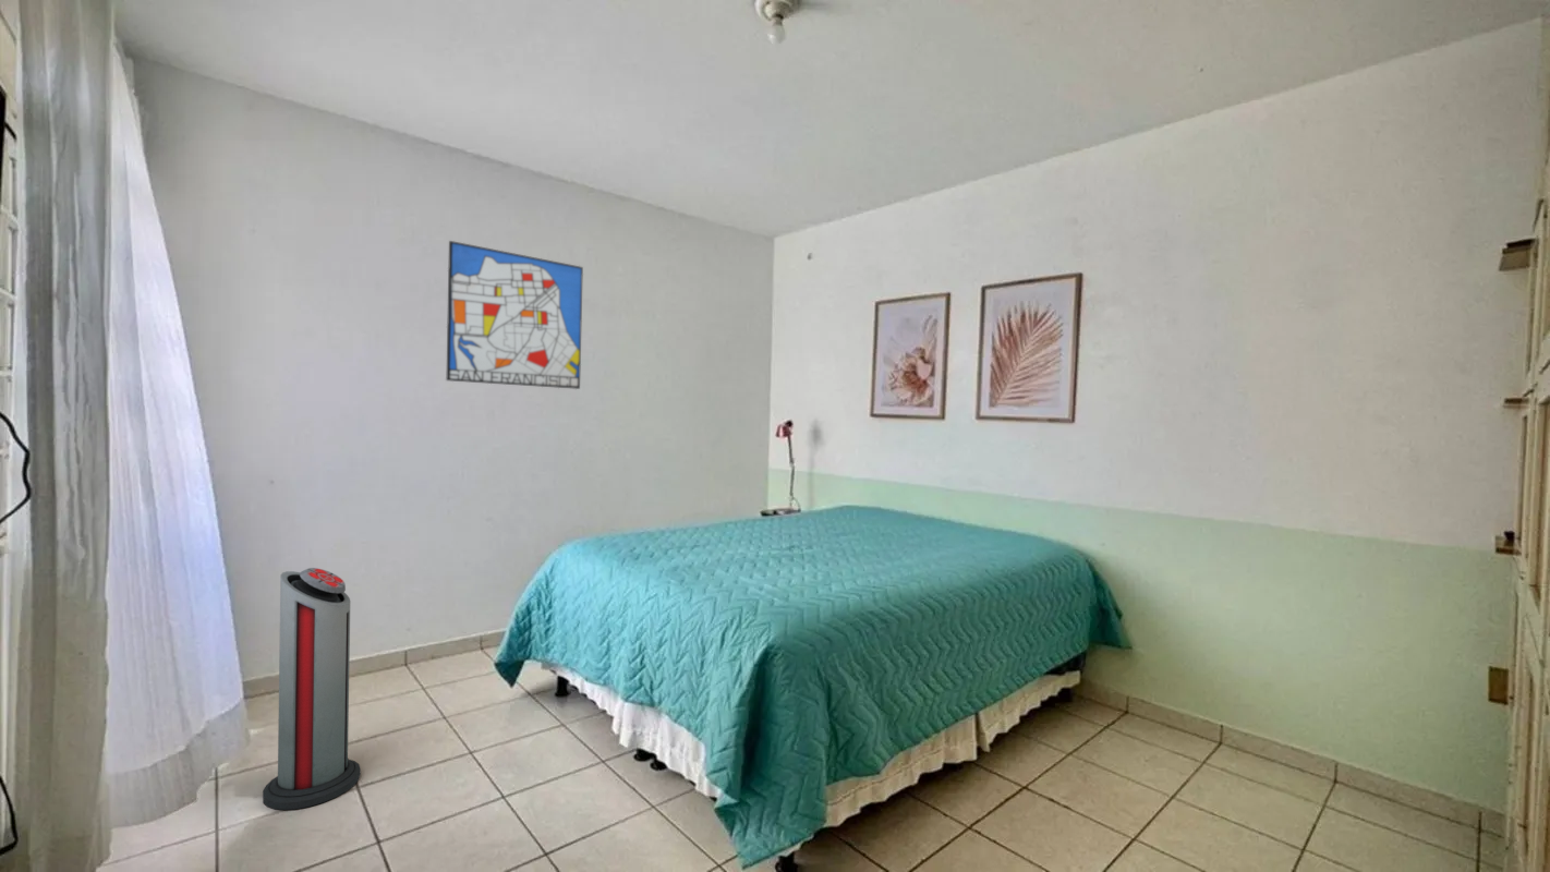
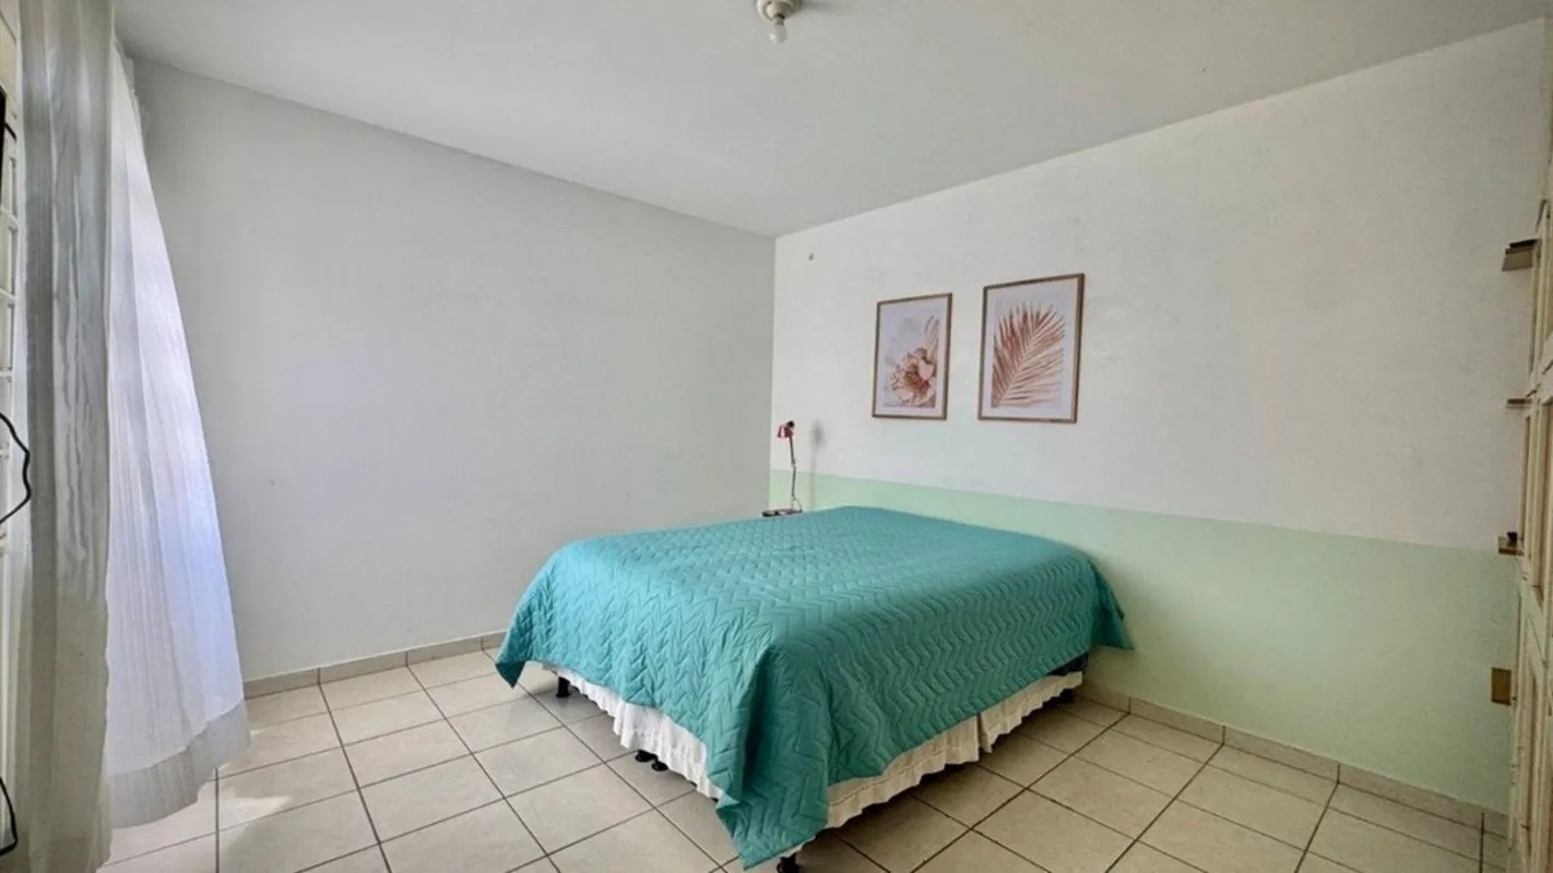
- air purifier (314, 677)
- wall art (519, 319)
